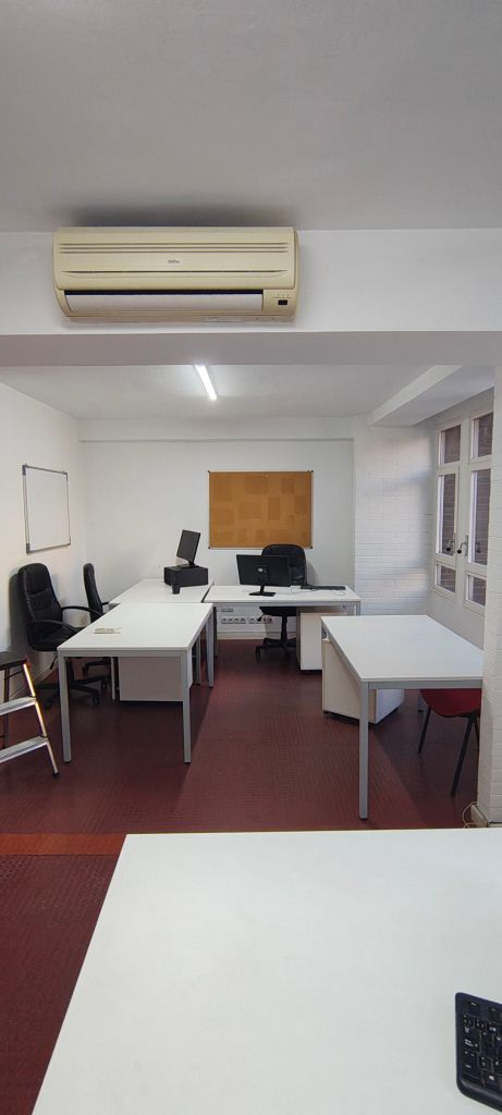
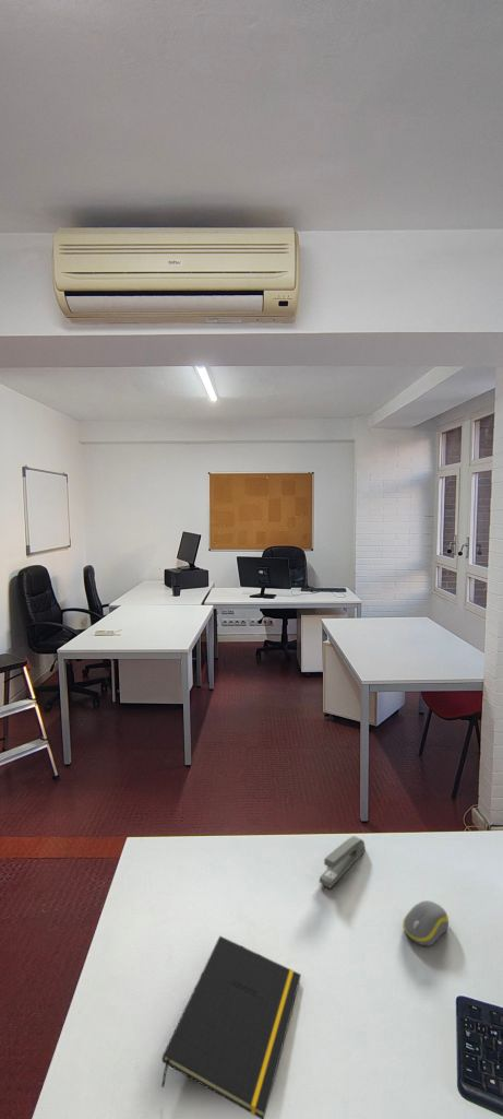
+ stapler (343, 856)
+ notepad (238, 1013)
+ computer mouse (426, 919)
